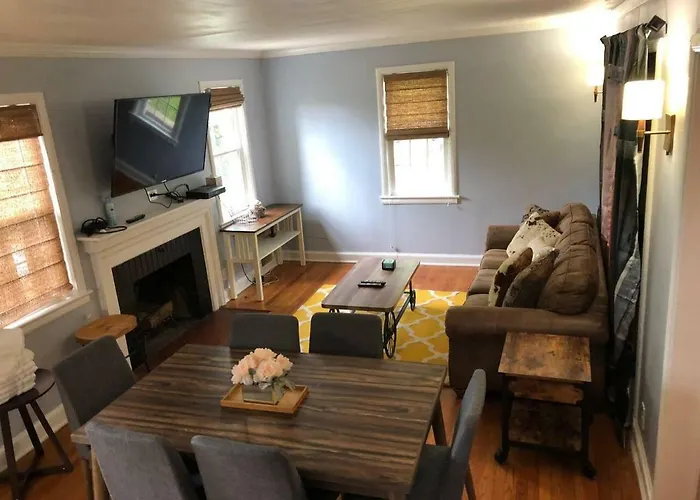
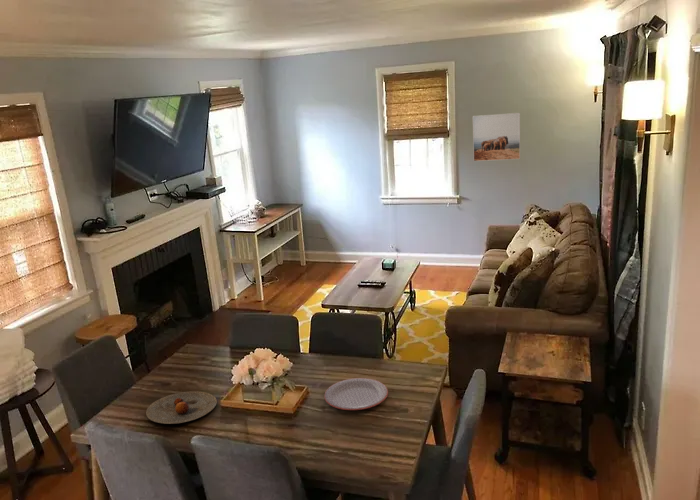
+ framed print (496, 137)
+ plate (356, 395)
+ plate (181, 404)
